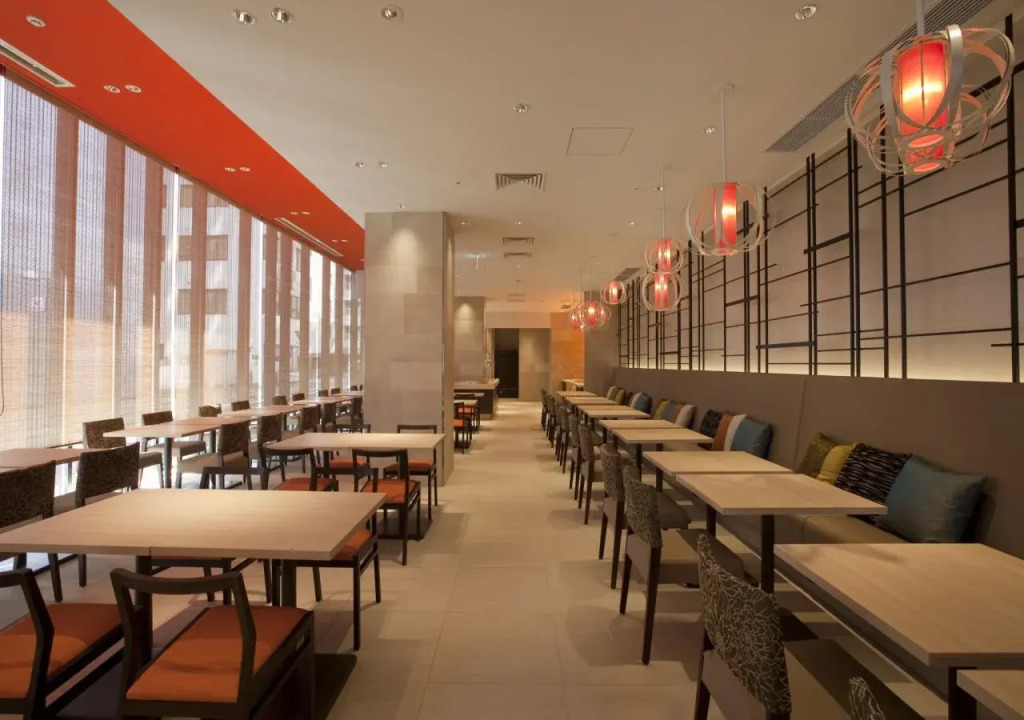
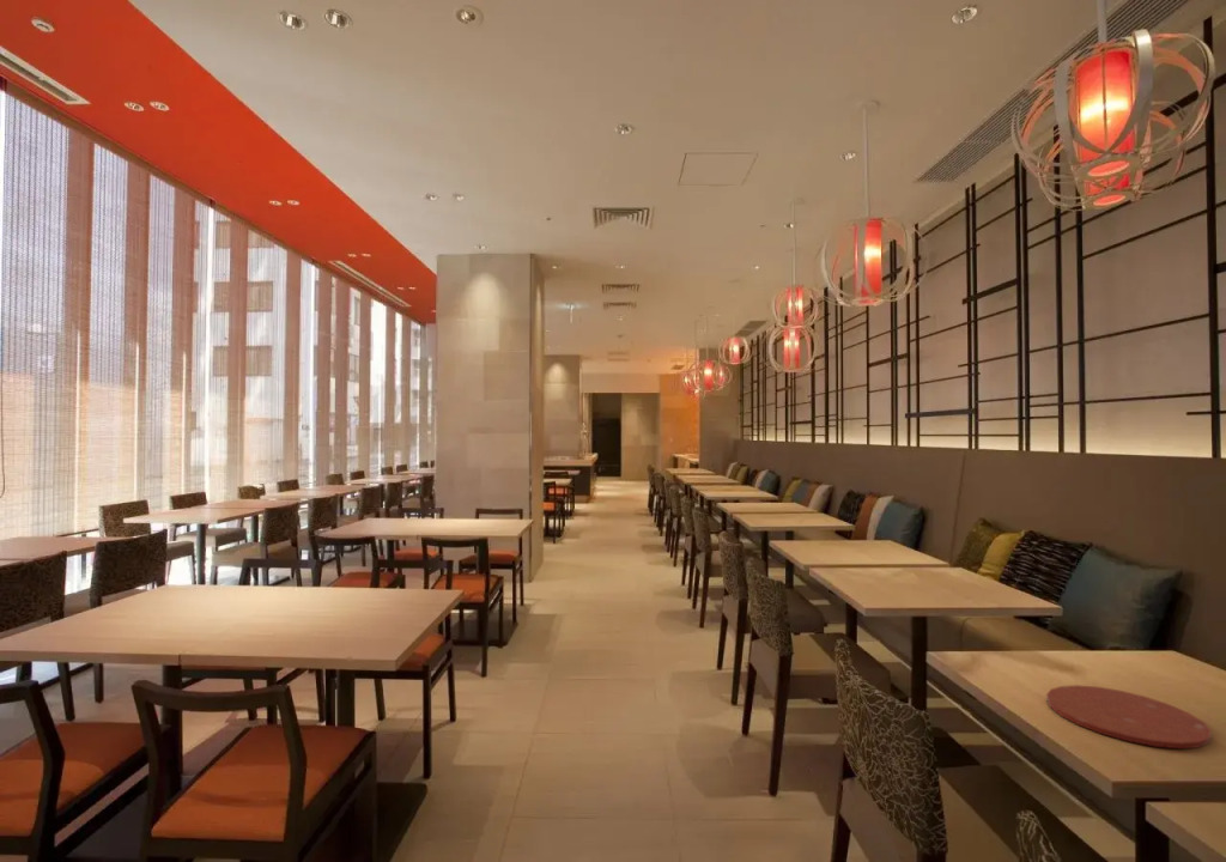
+ plate (1123, 714)
